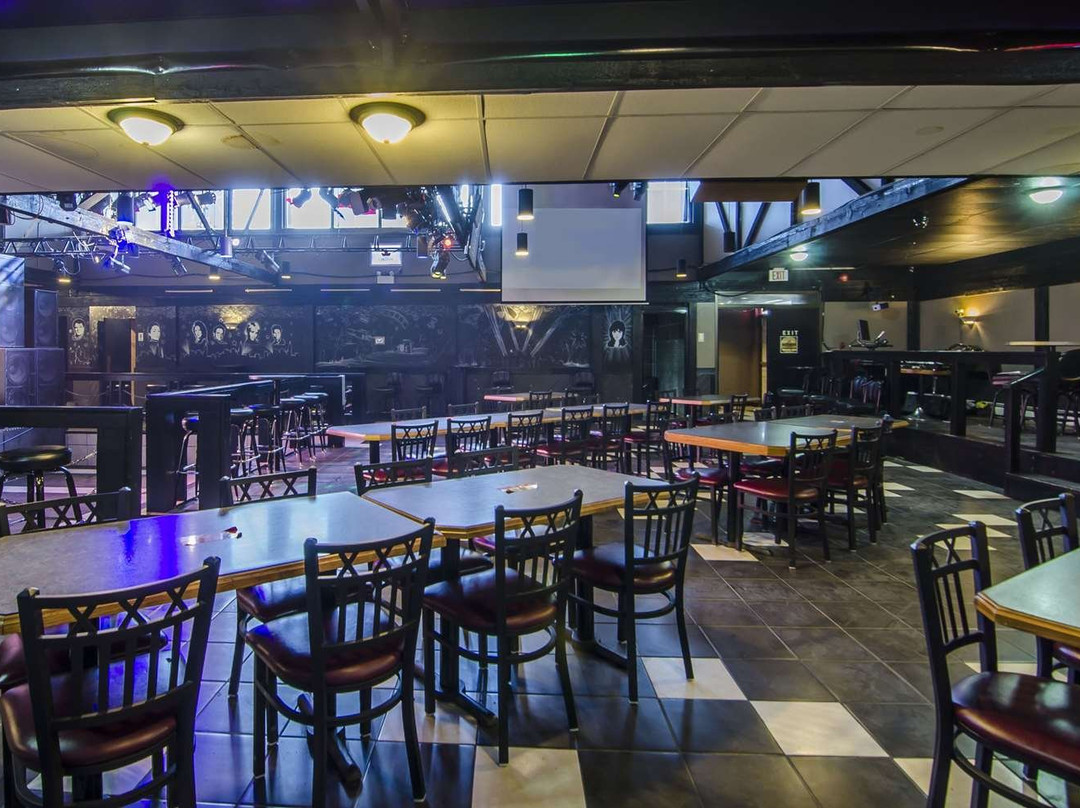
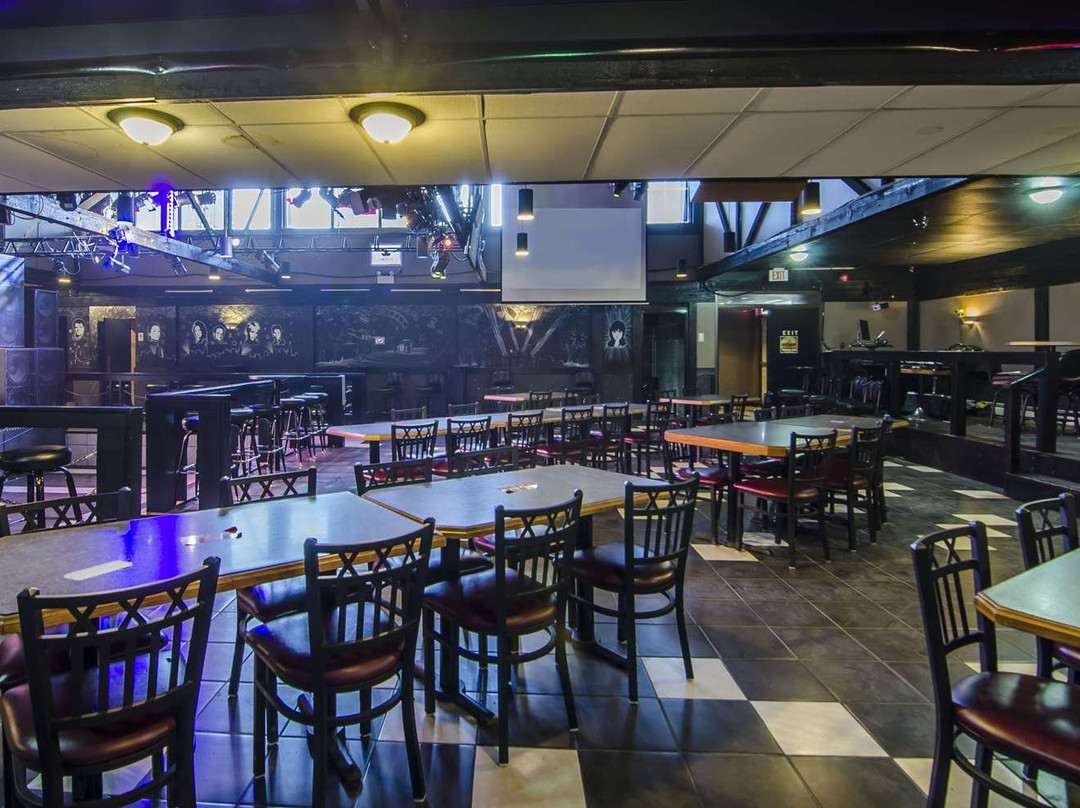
+ smartphone (99, 569)
